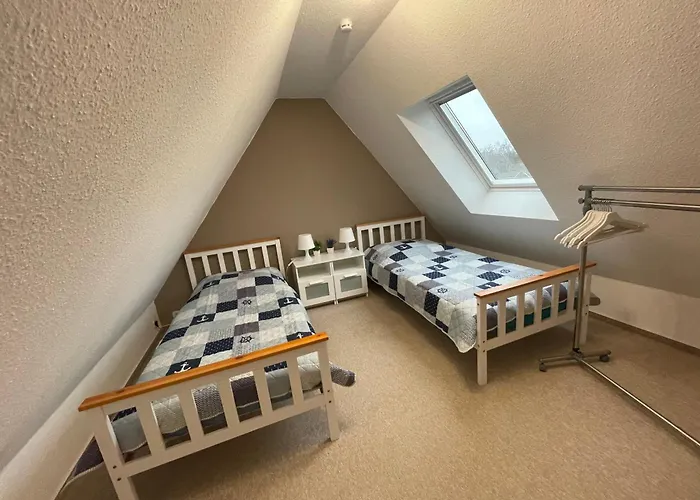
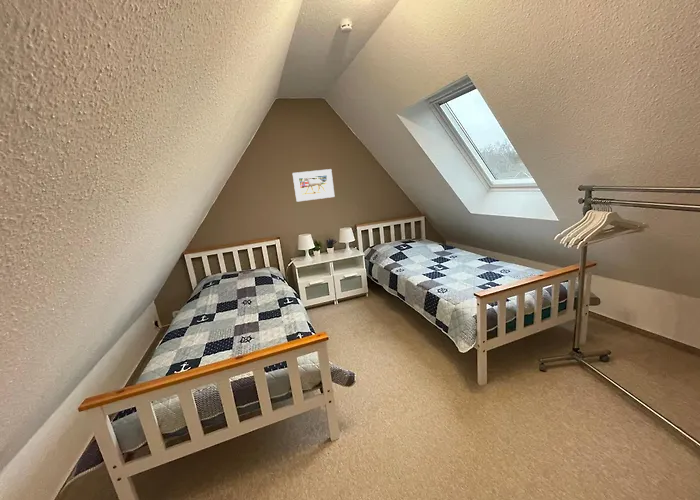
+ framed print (314, 185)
